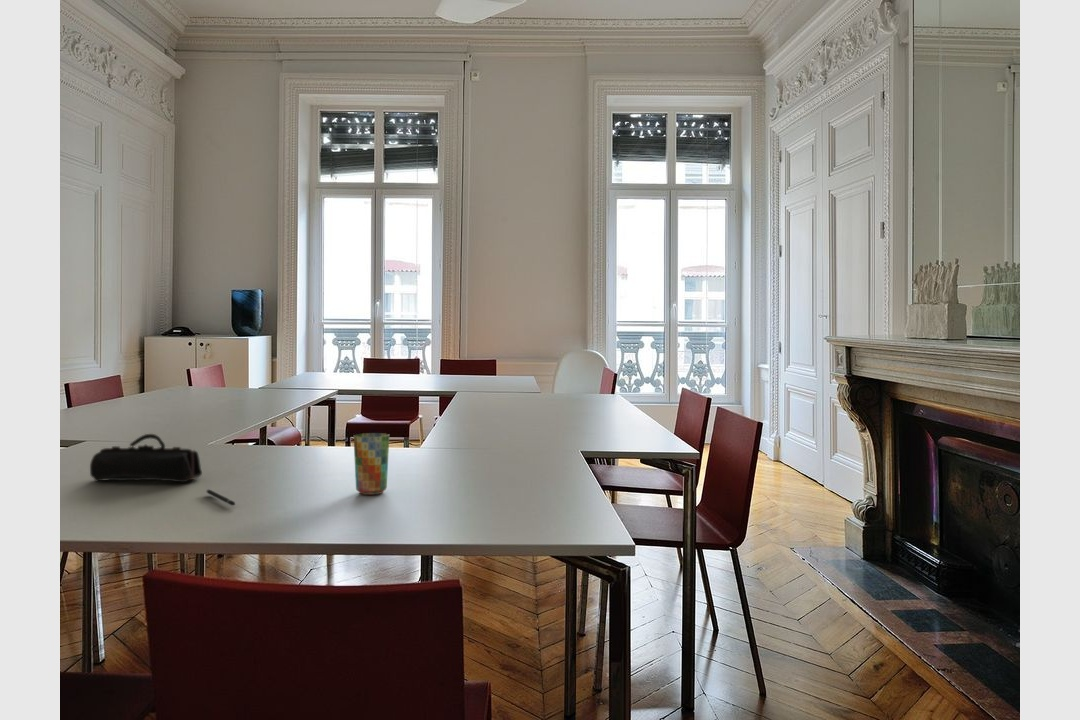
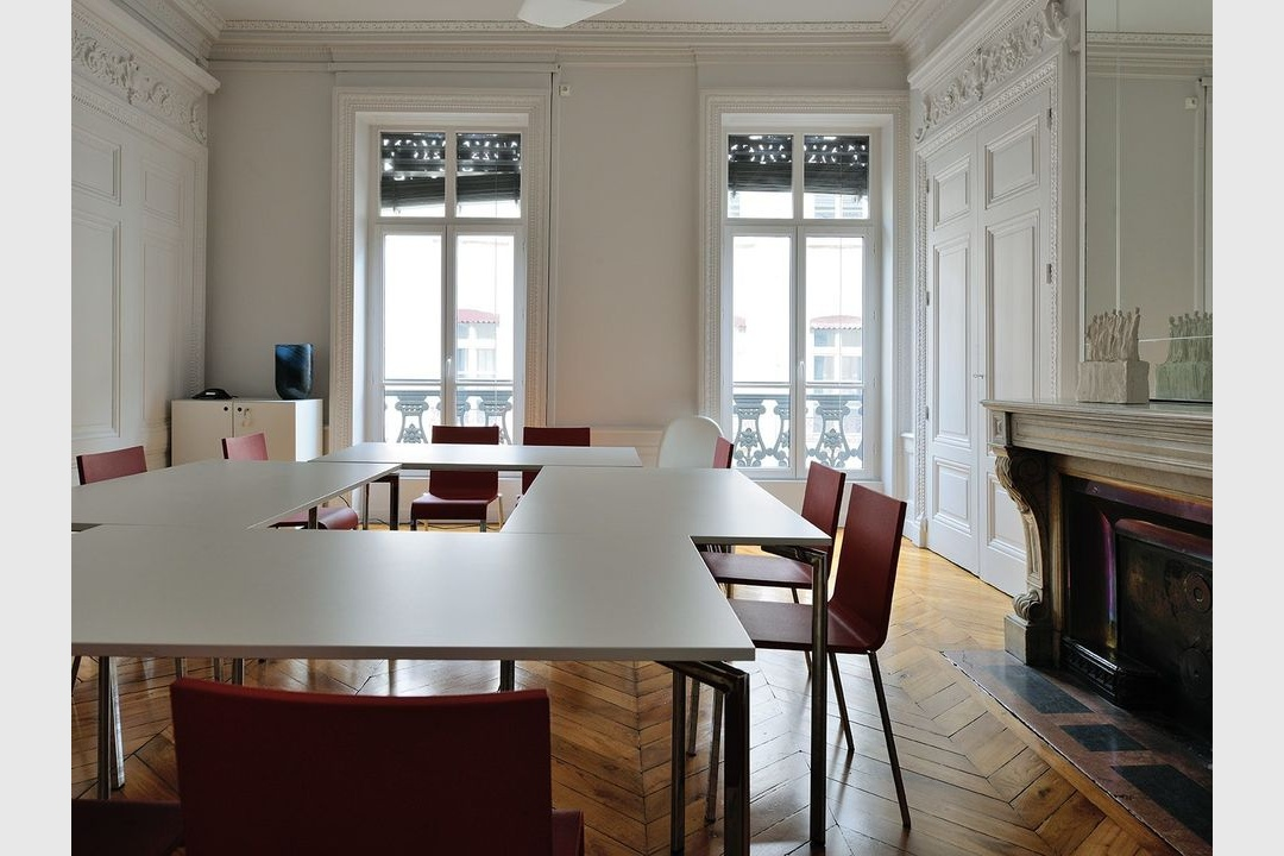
- cup (371, 463)
- pen (221, 497)
- pencil case (146, 457)
